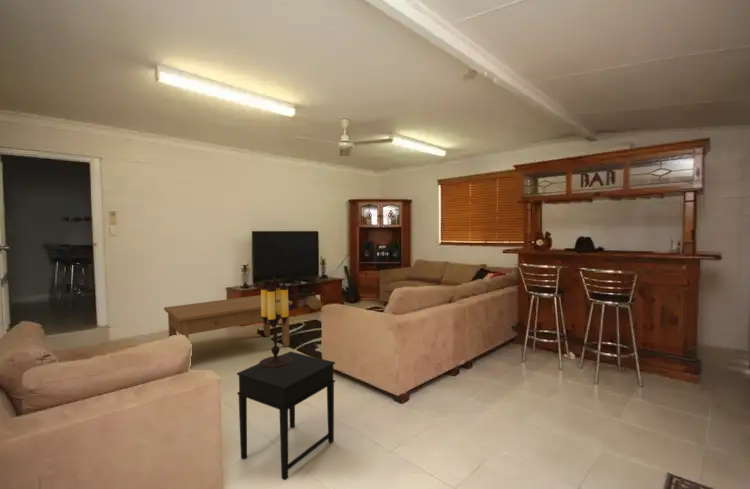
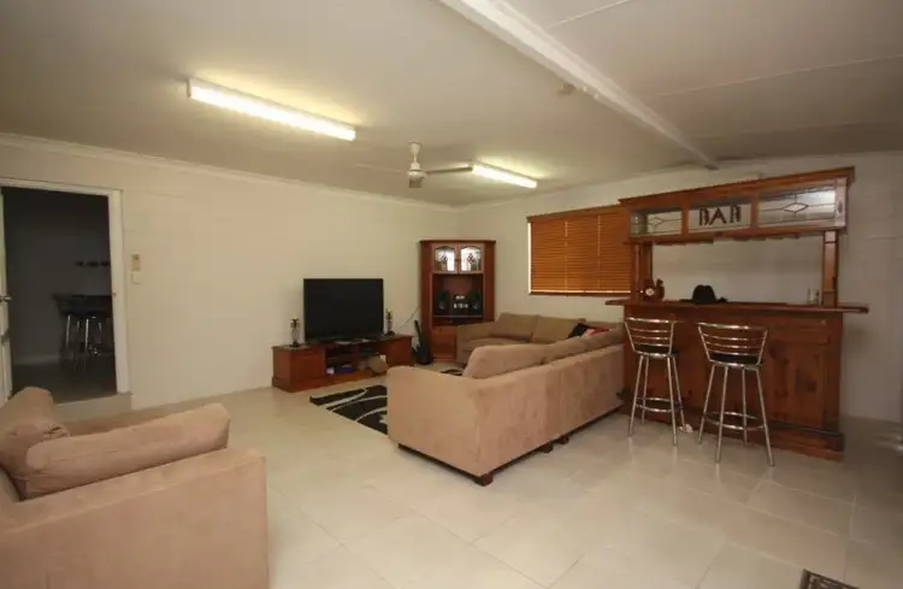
- side table (287, 408)
- coffee table (230, 326)
- table lamp (274, 319)
